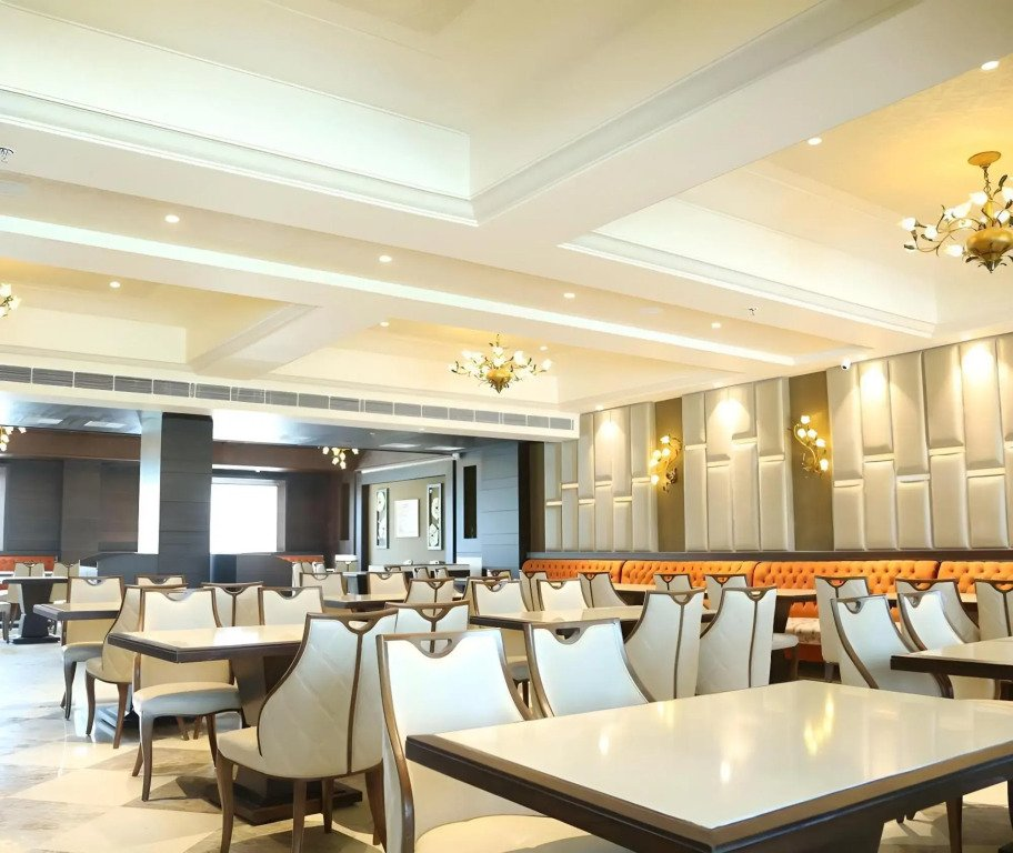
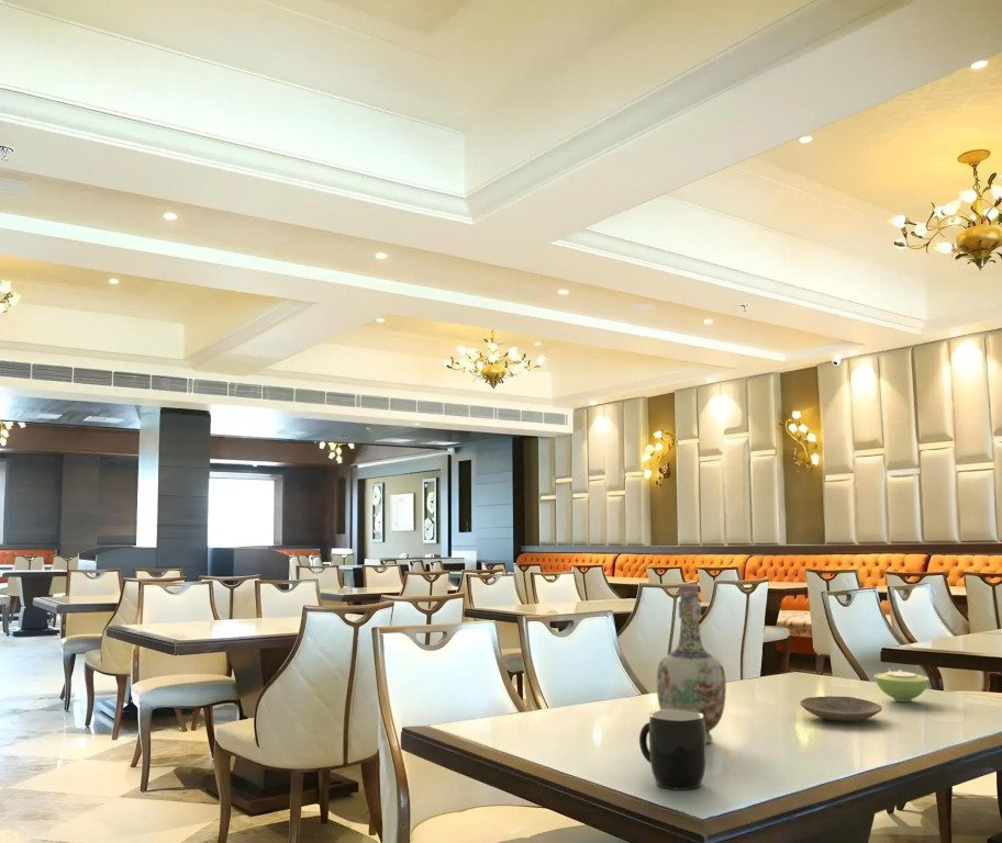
+ vase (690, 661)
+ plate (840, 710)
+ mug (669, 746)
+ sugar bowl (901, 684)
